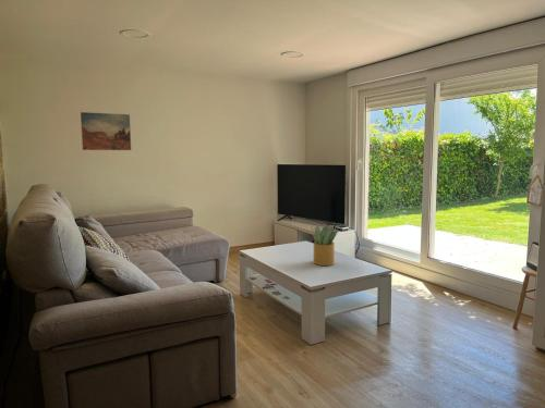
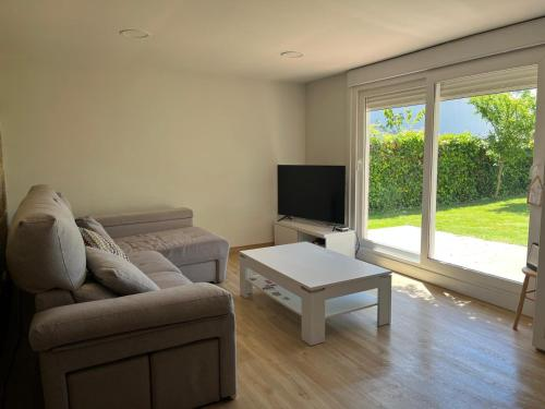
- wall art (106, 132)
- potted plant (323, 244)
